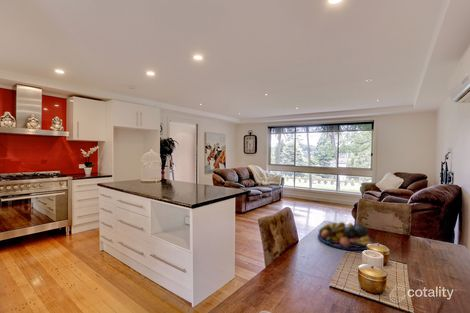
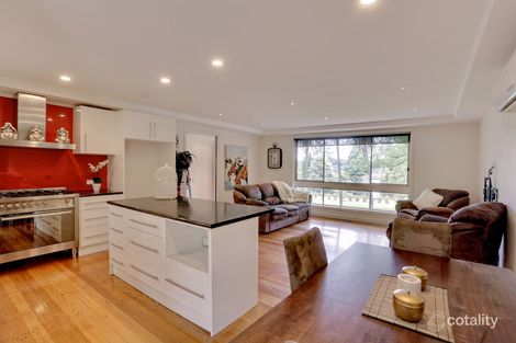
- fruit bowl (344, 230)
